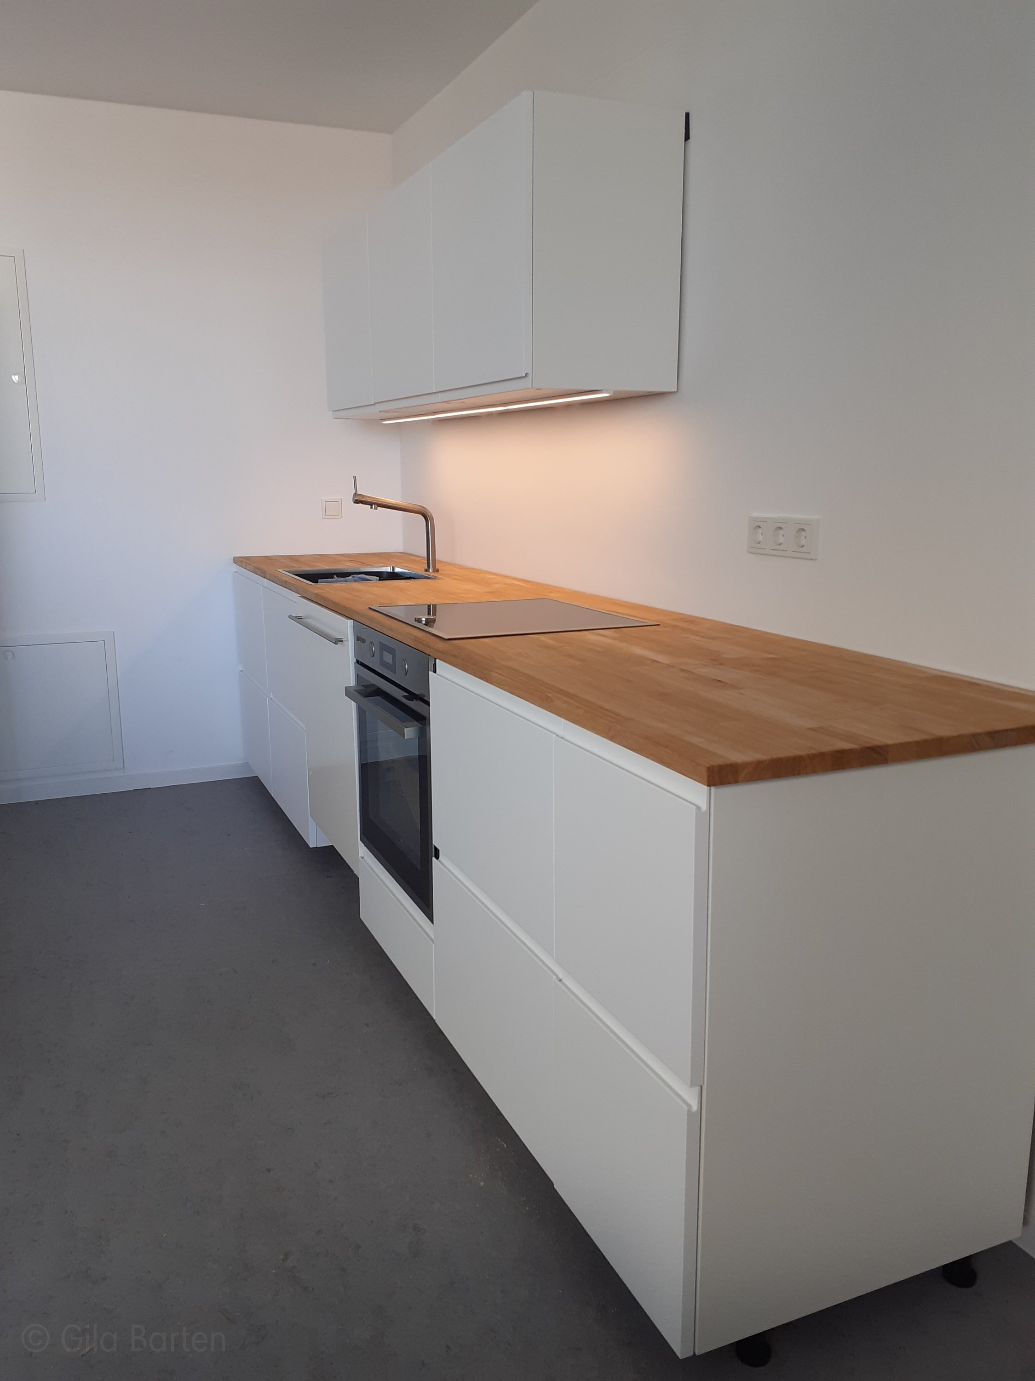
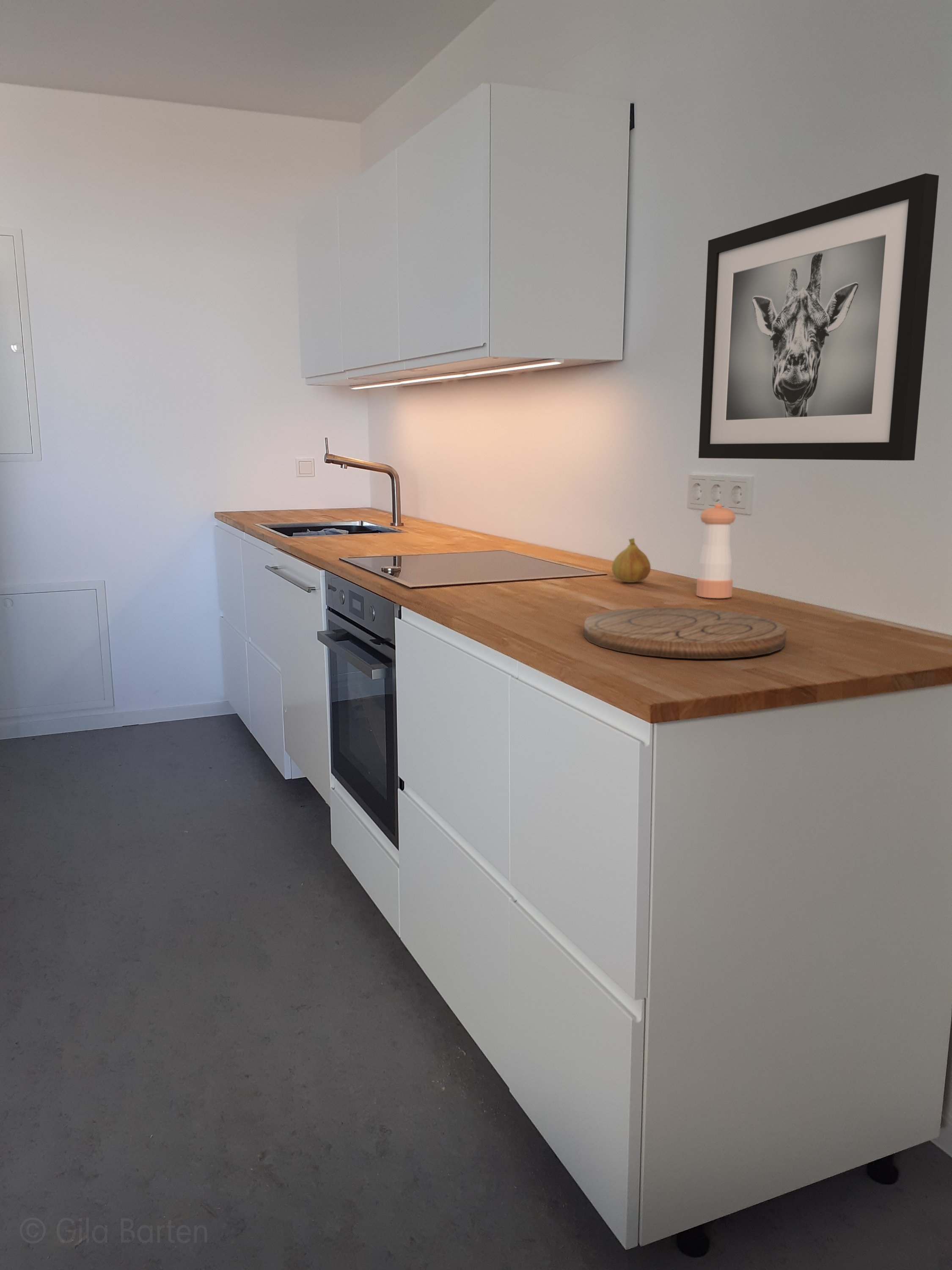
+ fruit (631, 560)
+ cutting board (683, 630)
+ pepper shaker (716, 550)
+ wall art (800, 338)
